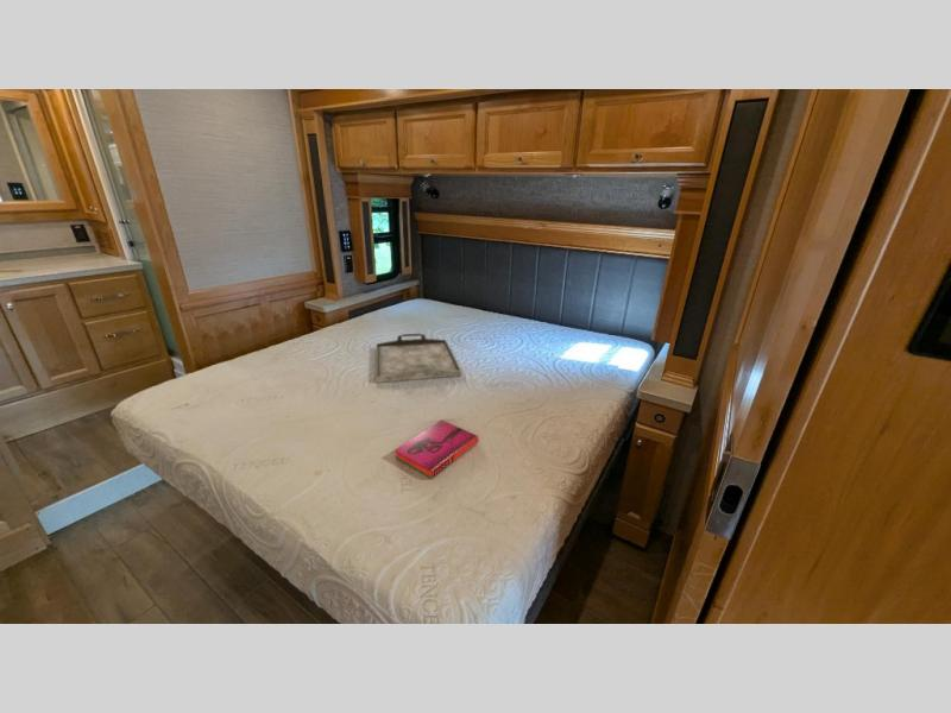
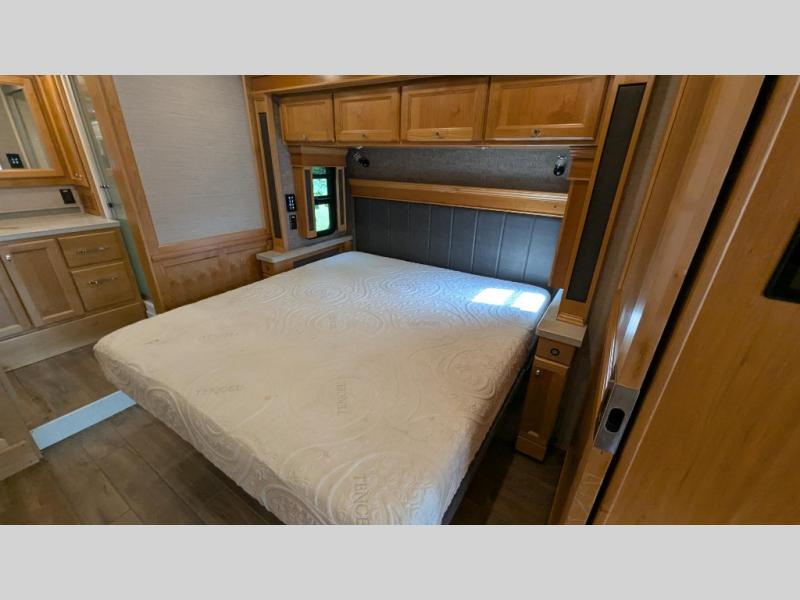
- hardback book (437, 446)
- serving tray (415, 354)
